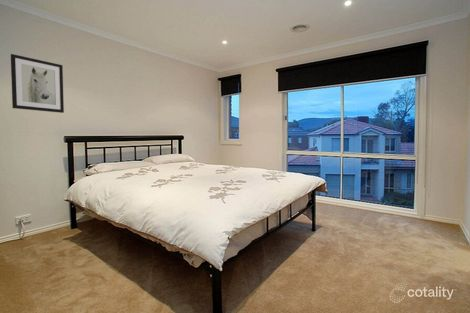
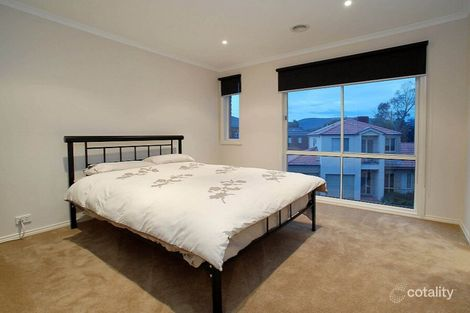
- wall art (38, 85)
